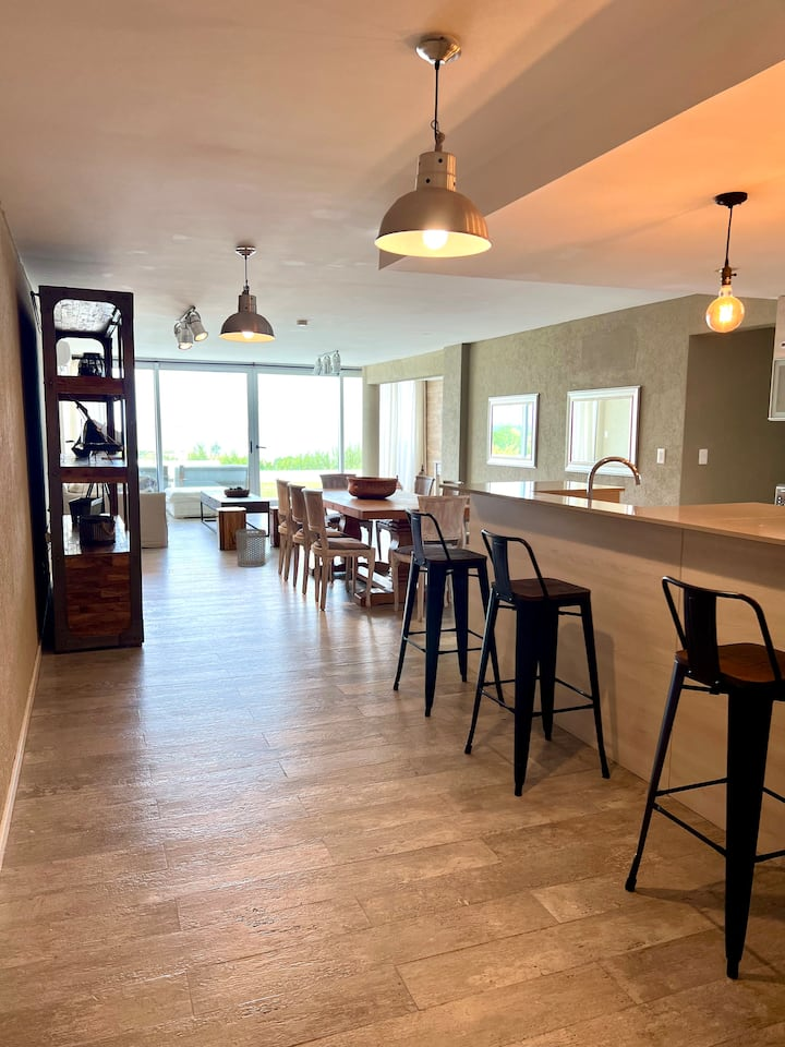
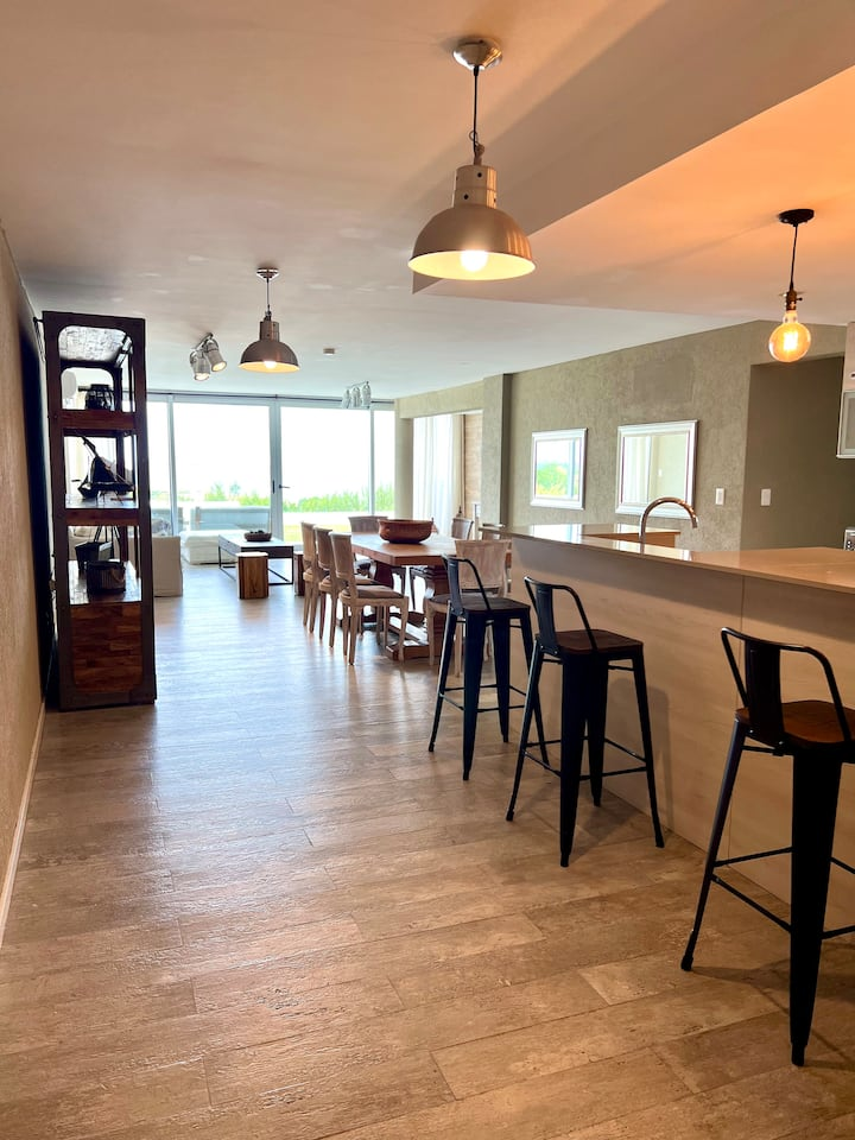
- waste bin (251, 547)
